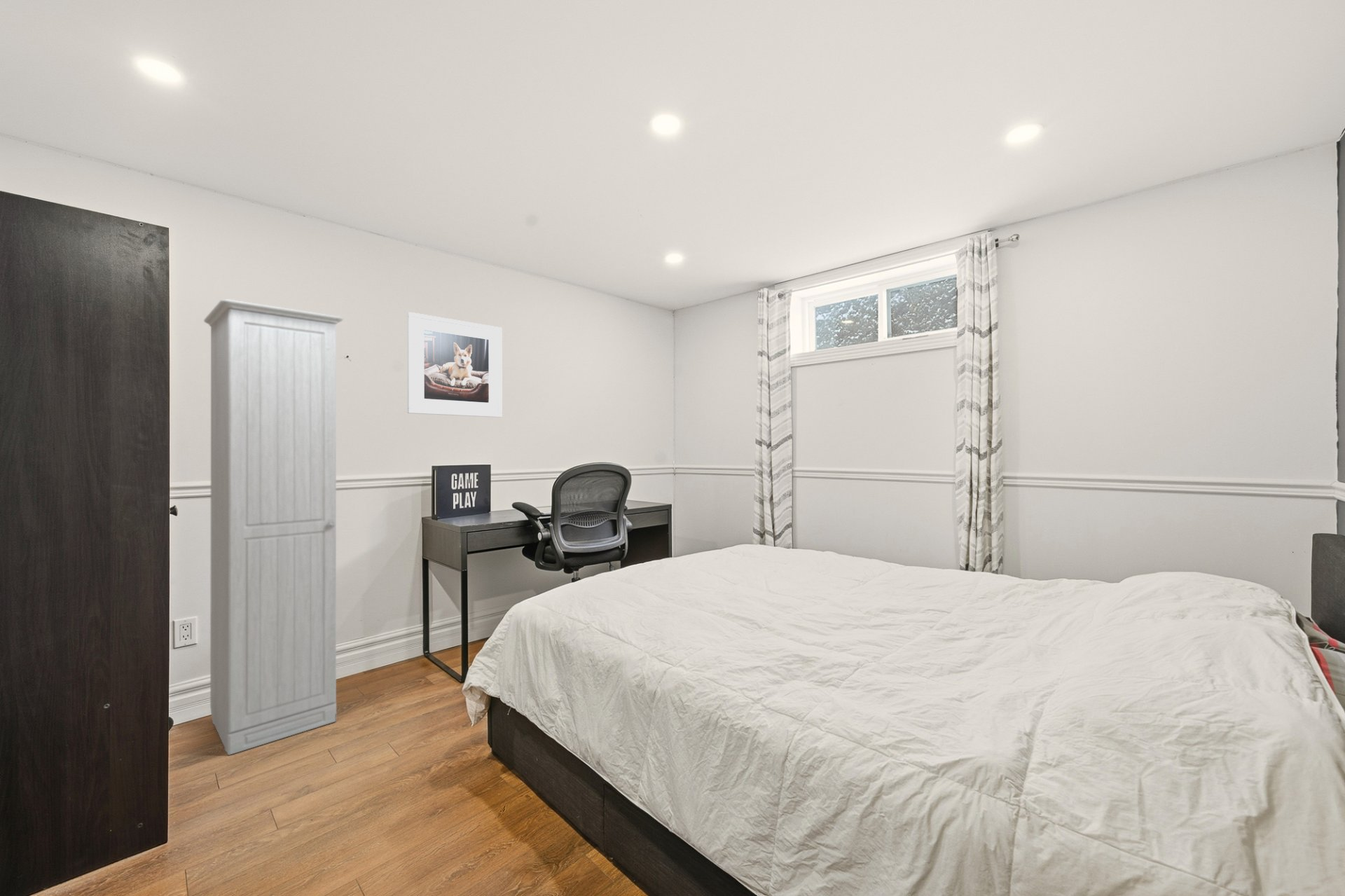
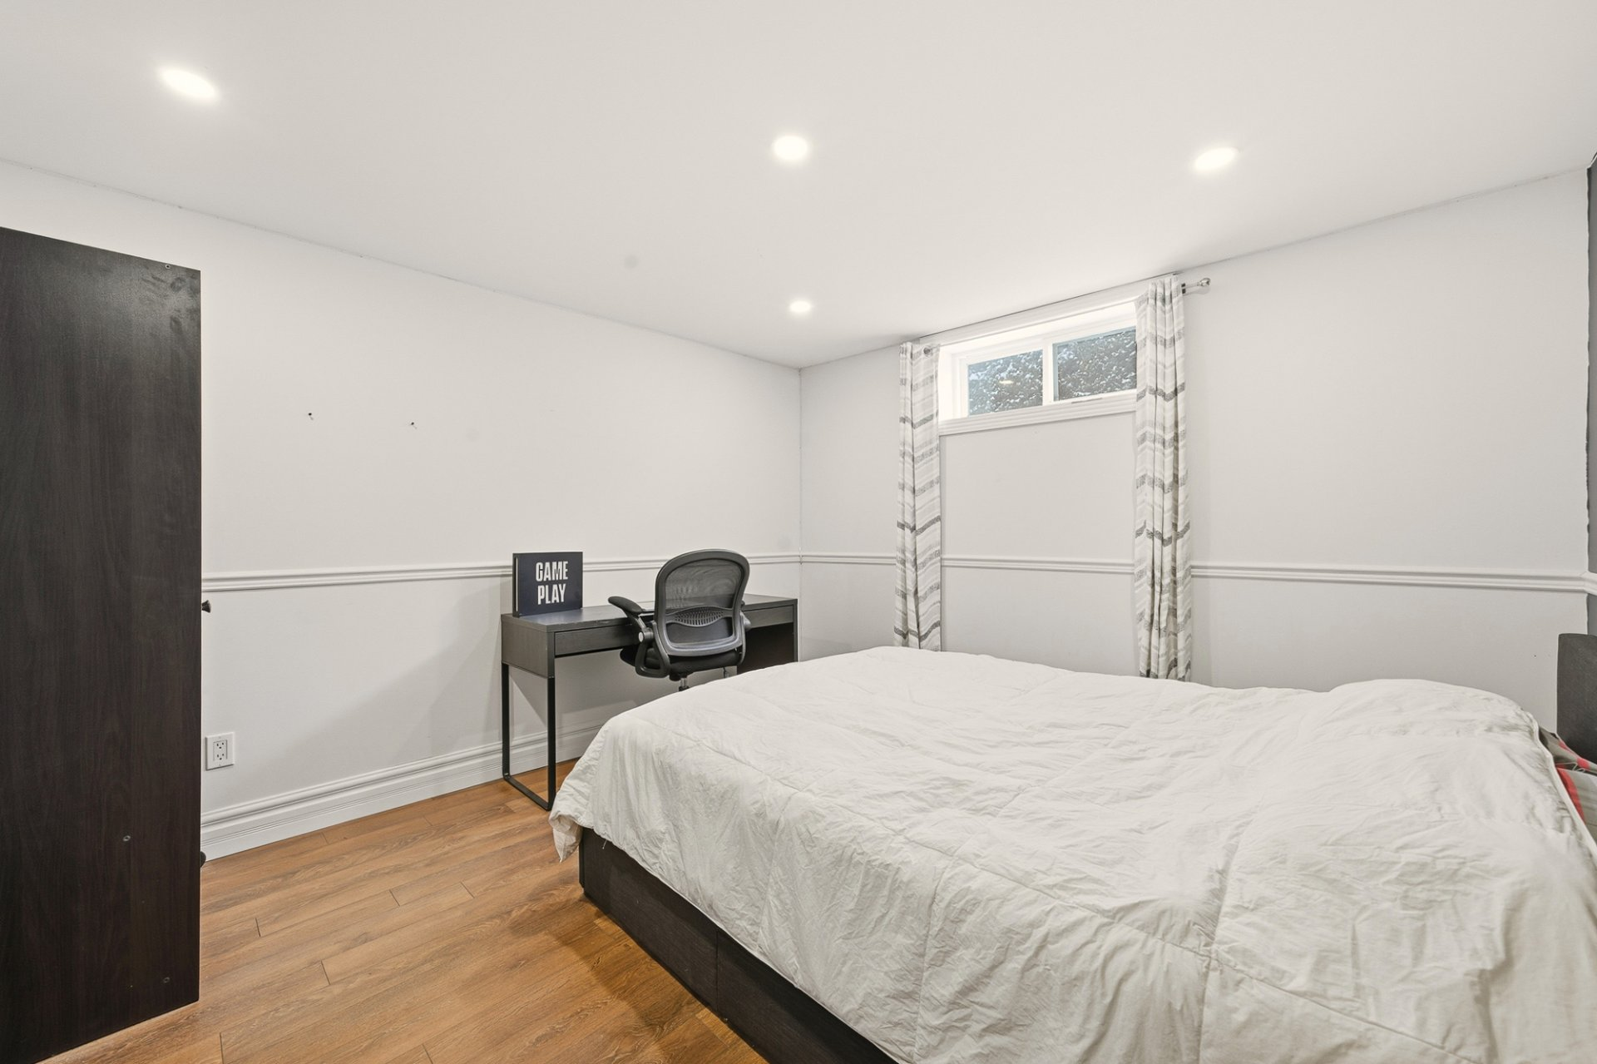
- cabinet (273, 519)
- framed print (457, 368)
